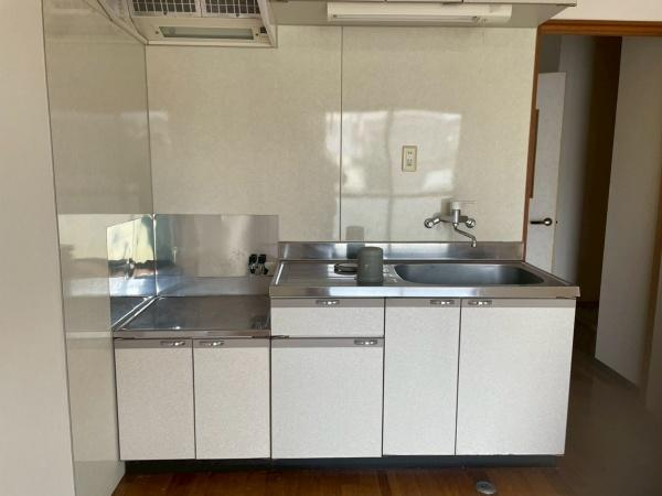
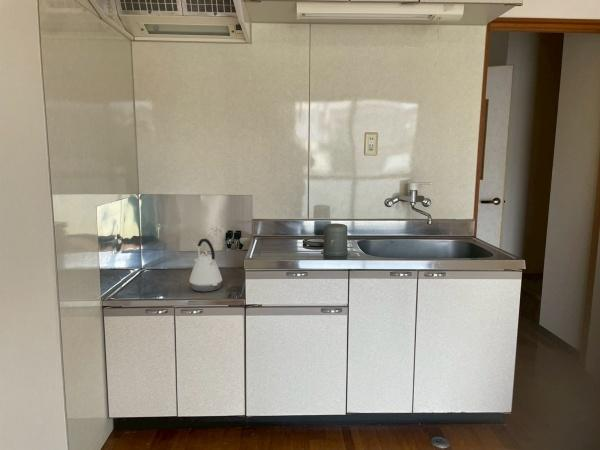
+ kettle (205, 263)
